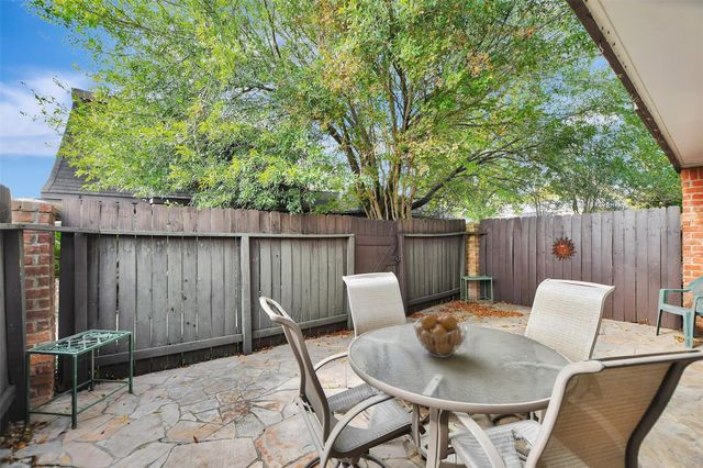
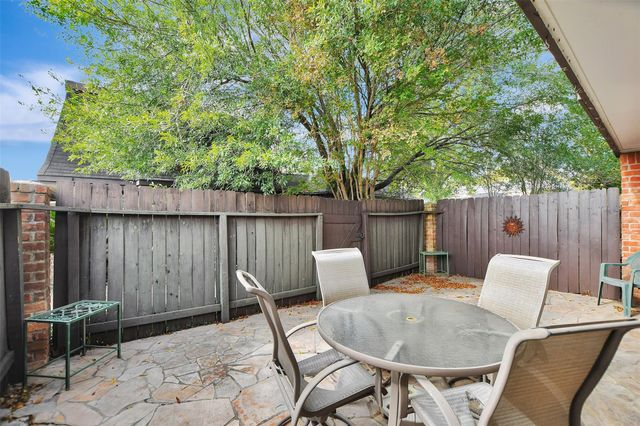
- fruit basket (439, 334)
